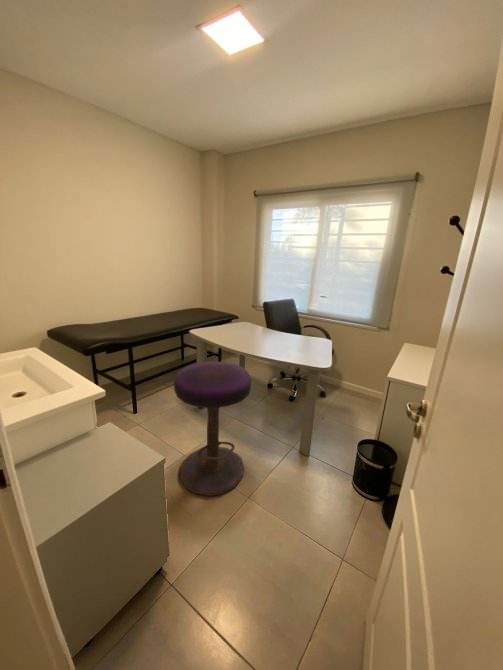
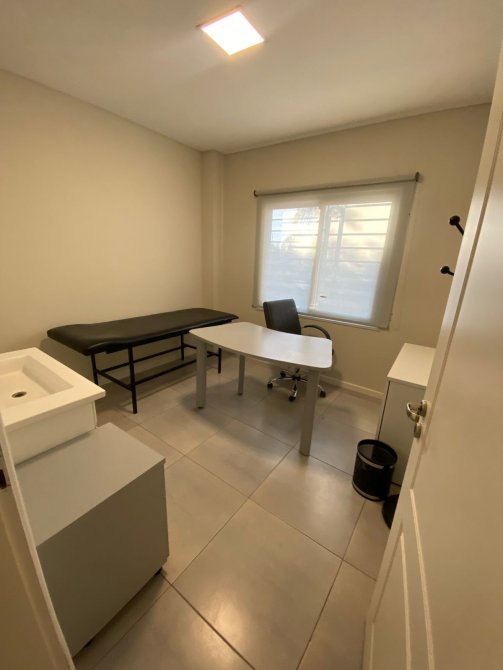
- stool (213, 422)
